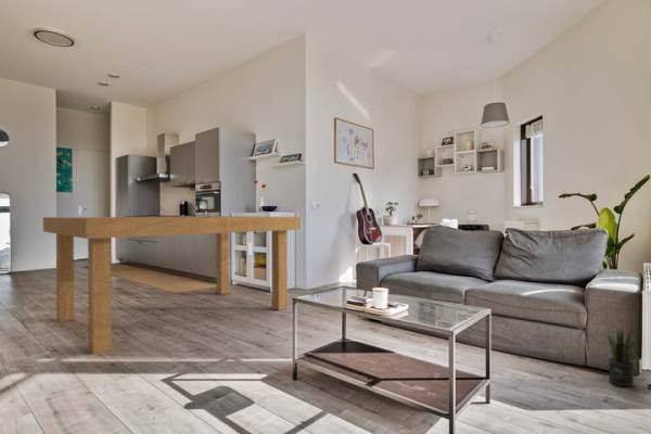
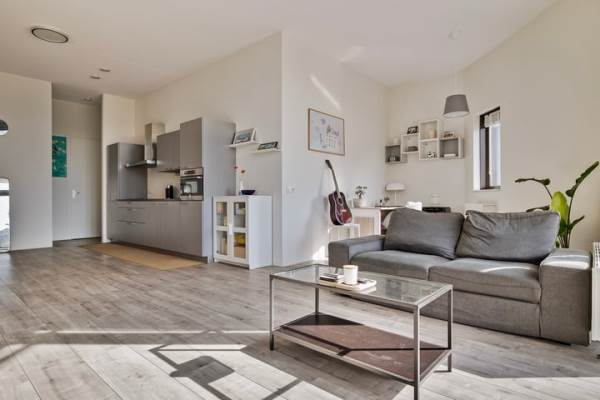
- potted plant (622, 356)
- dining table (175, 234)
